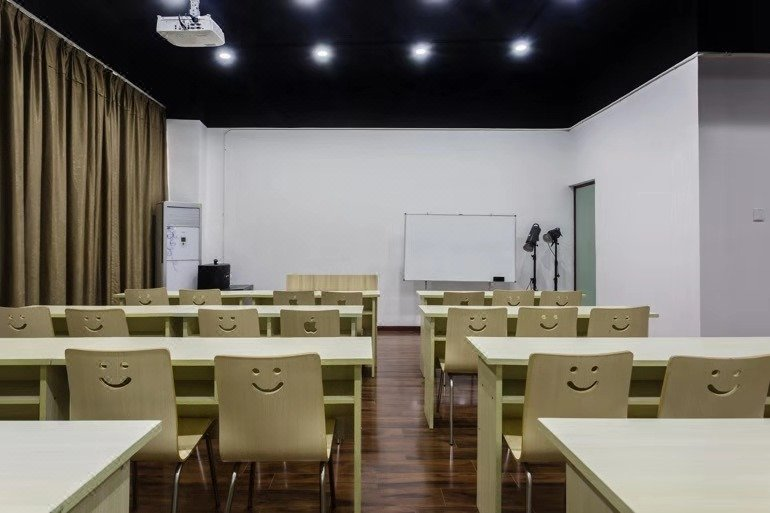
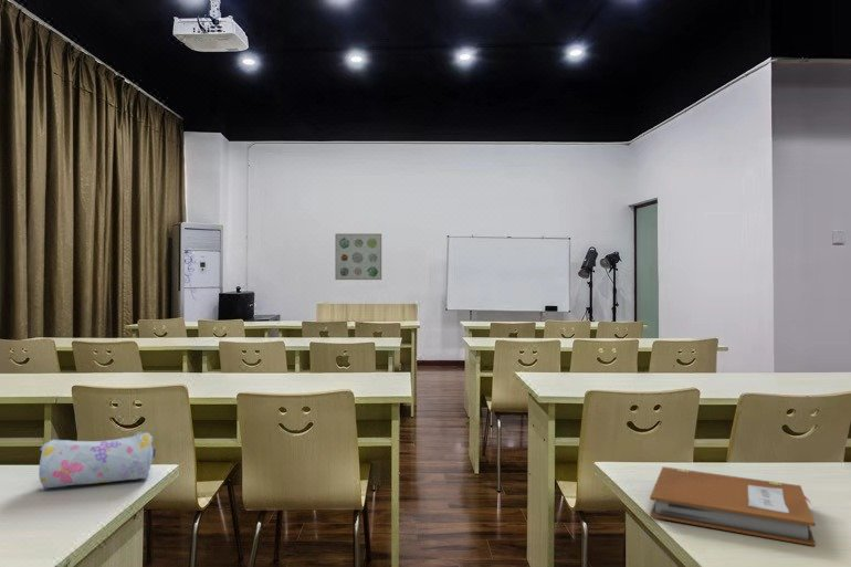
+ pencil case (98, 459)
+ notebook (732, 500)
+ wall art (358, 256)
